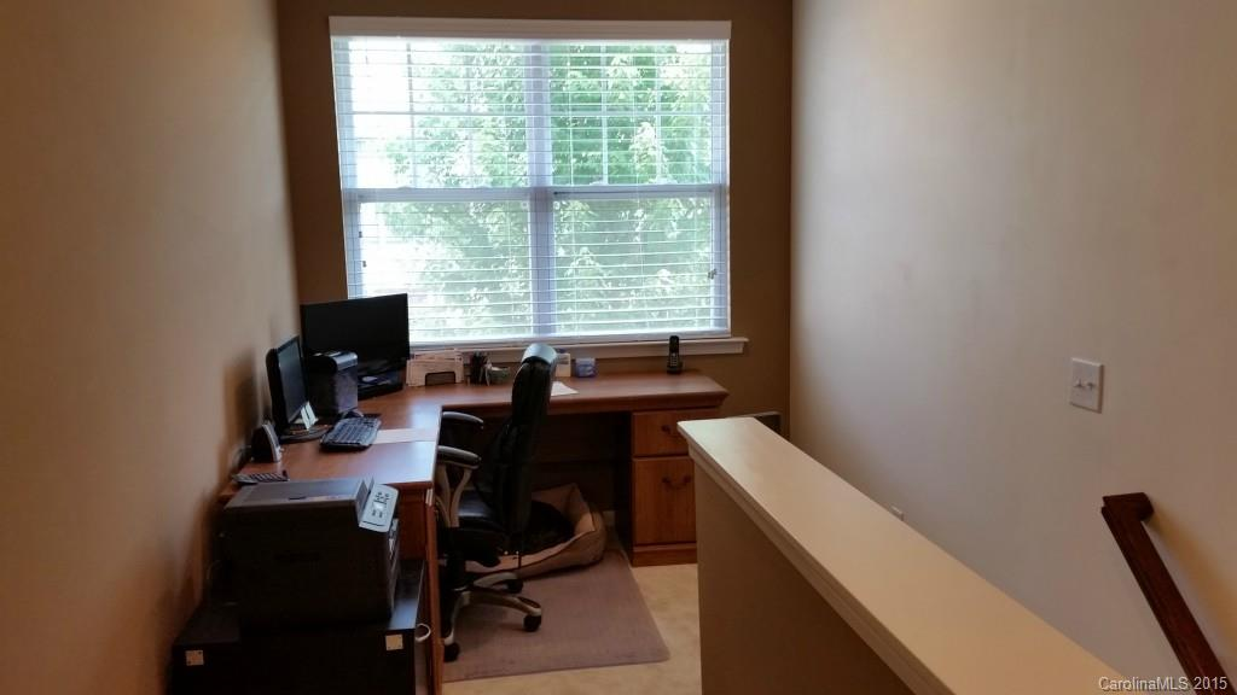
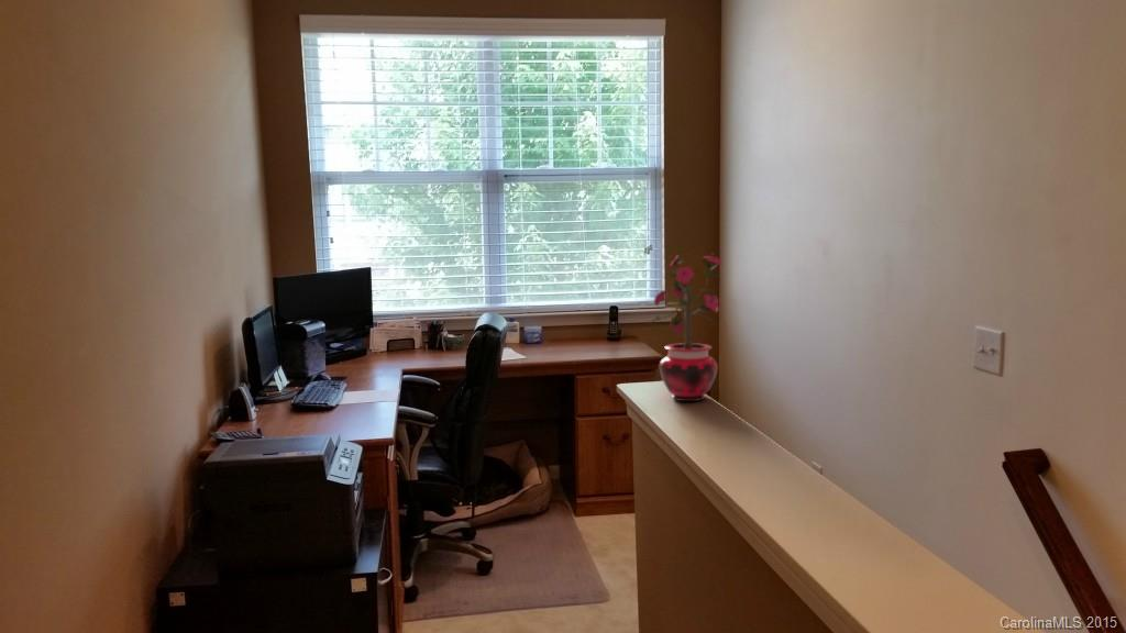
+ potted plant (685, 325)
